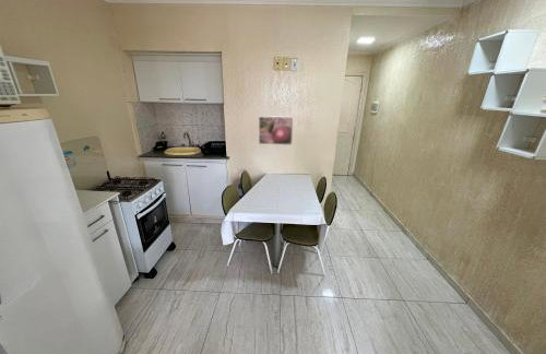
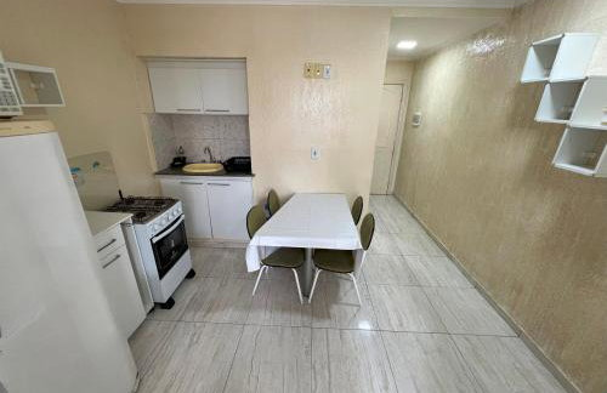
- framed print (275, 130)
